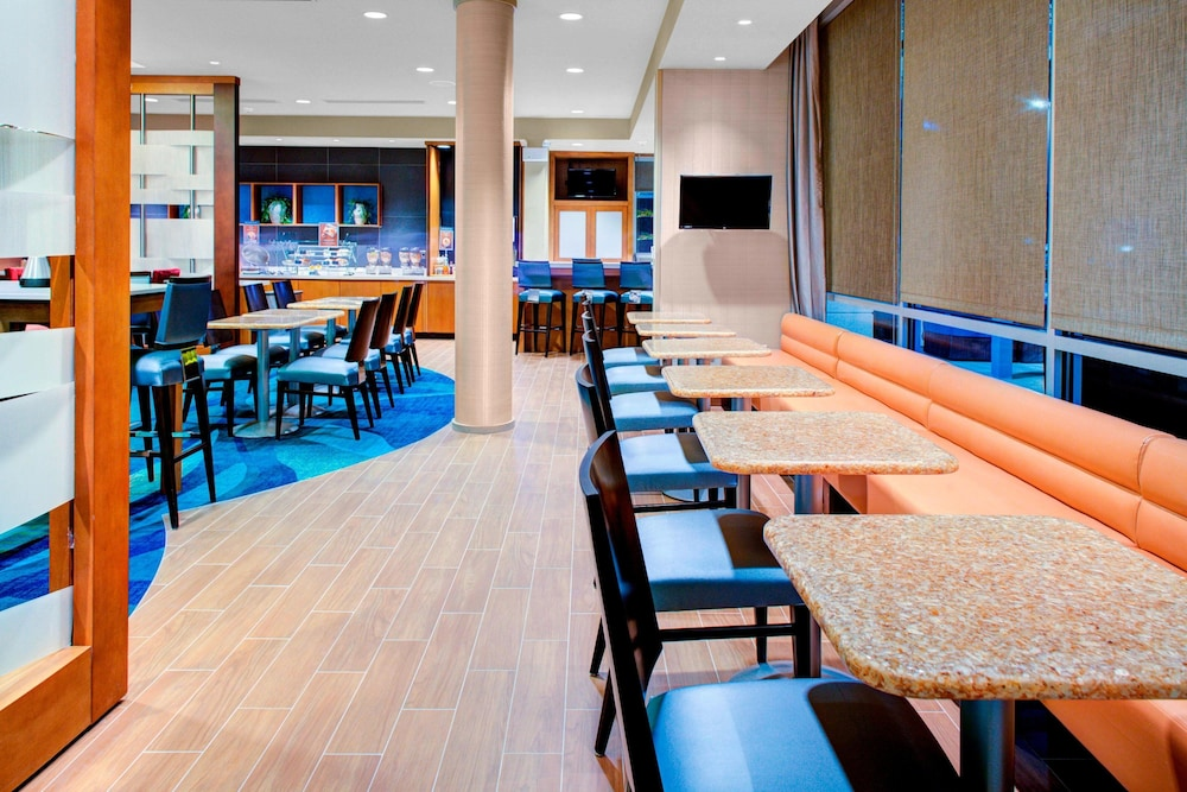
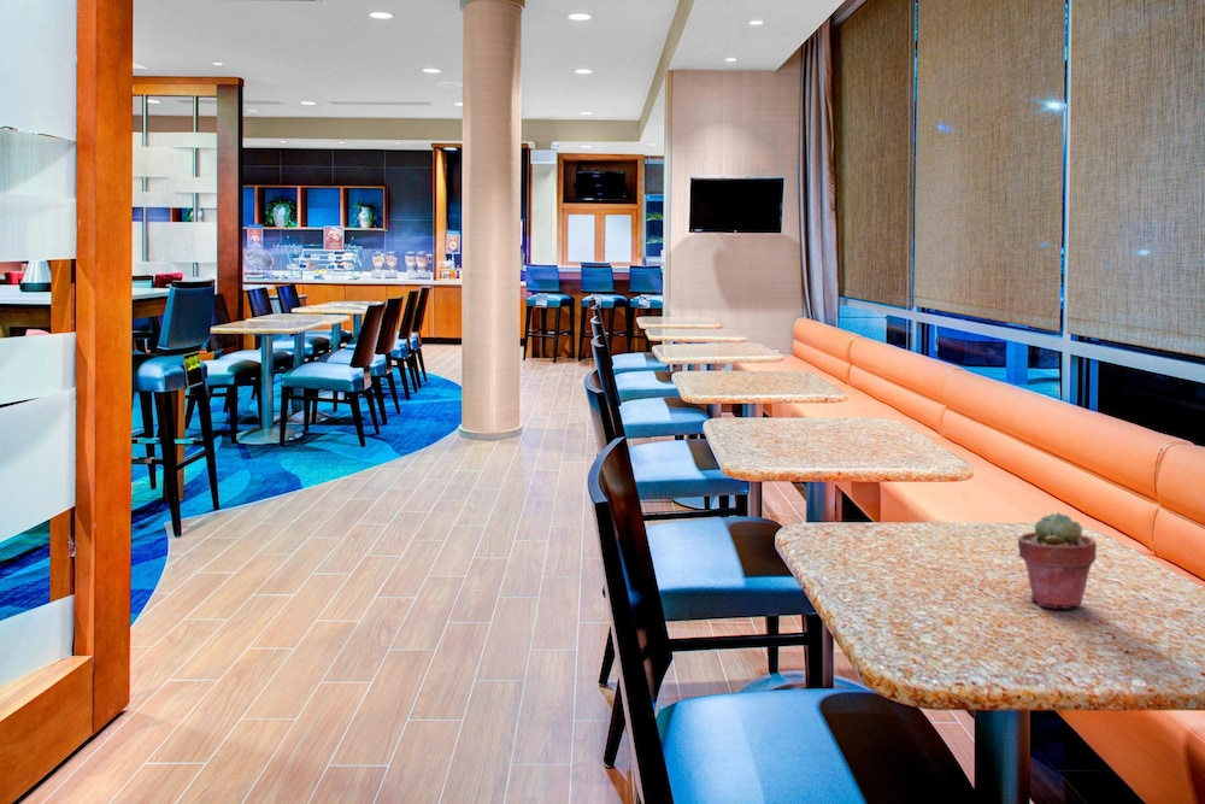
+ potted succulent (1056, 557)
